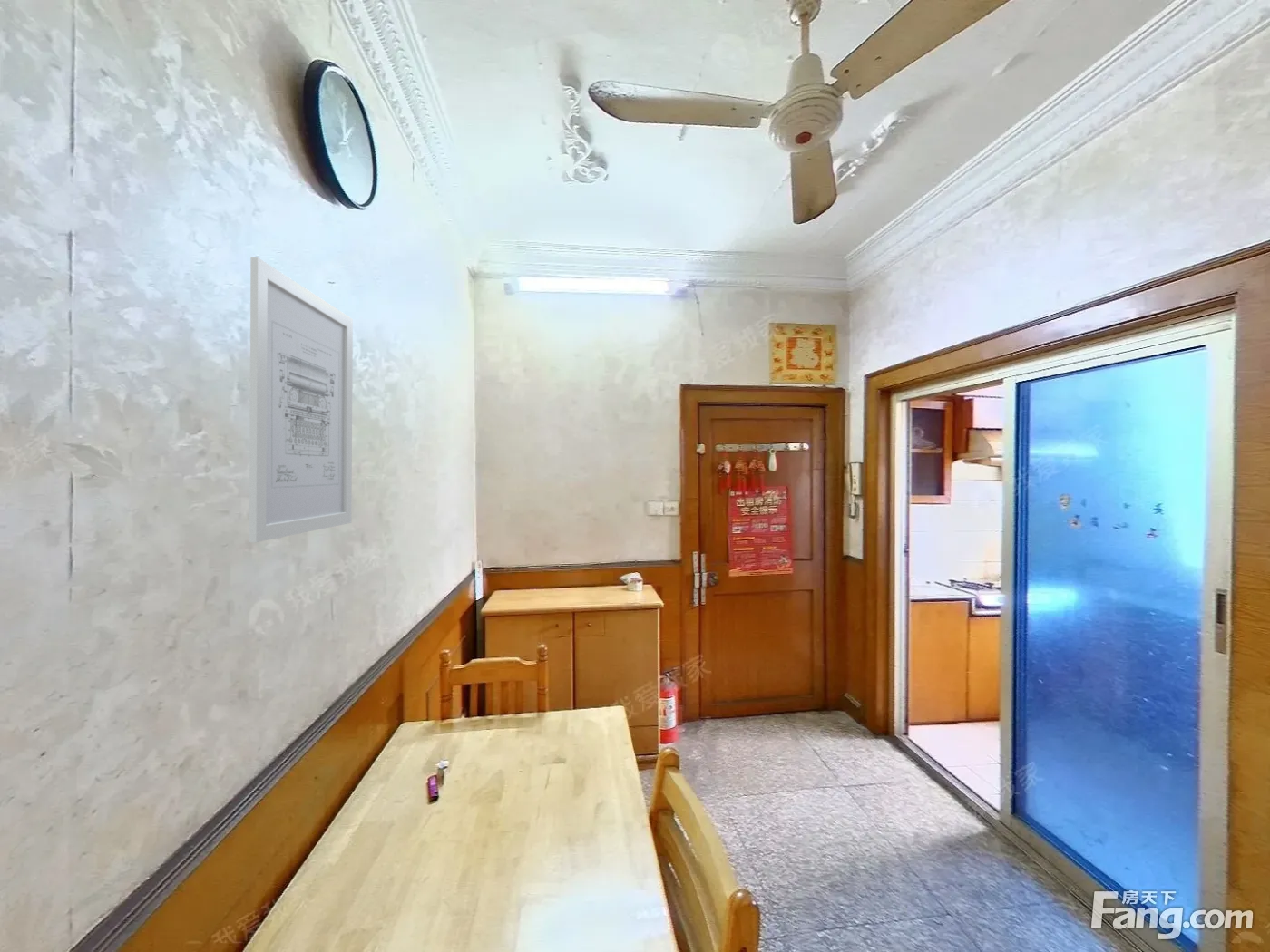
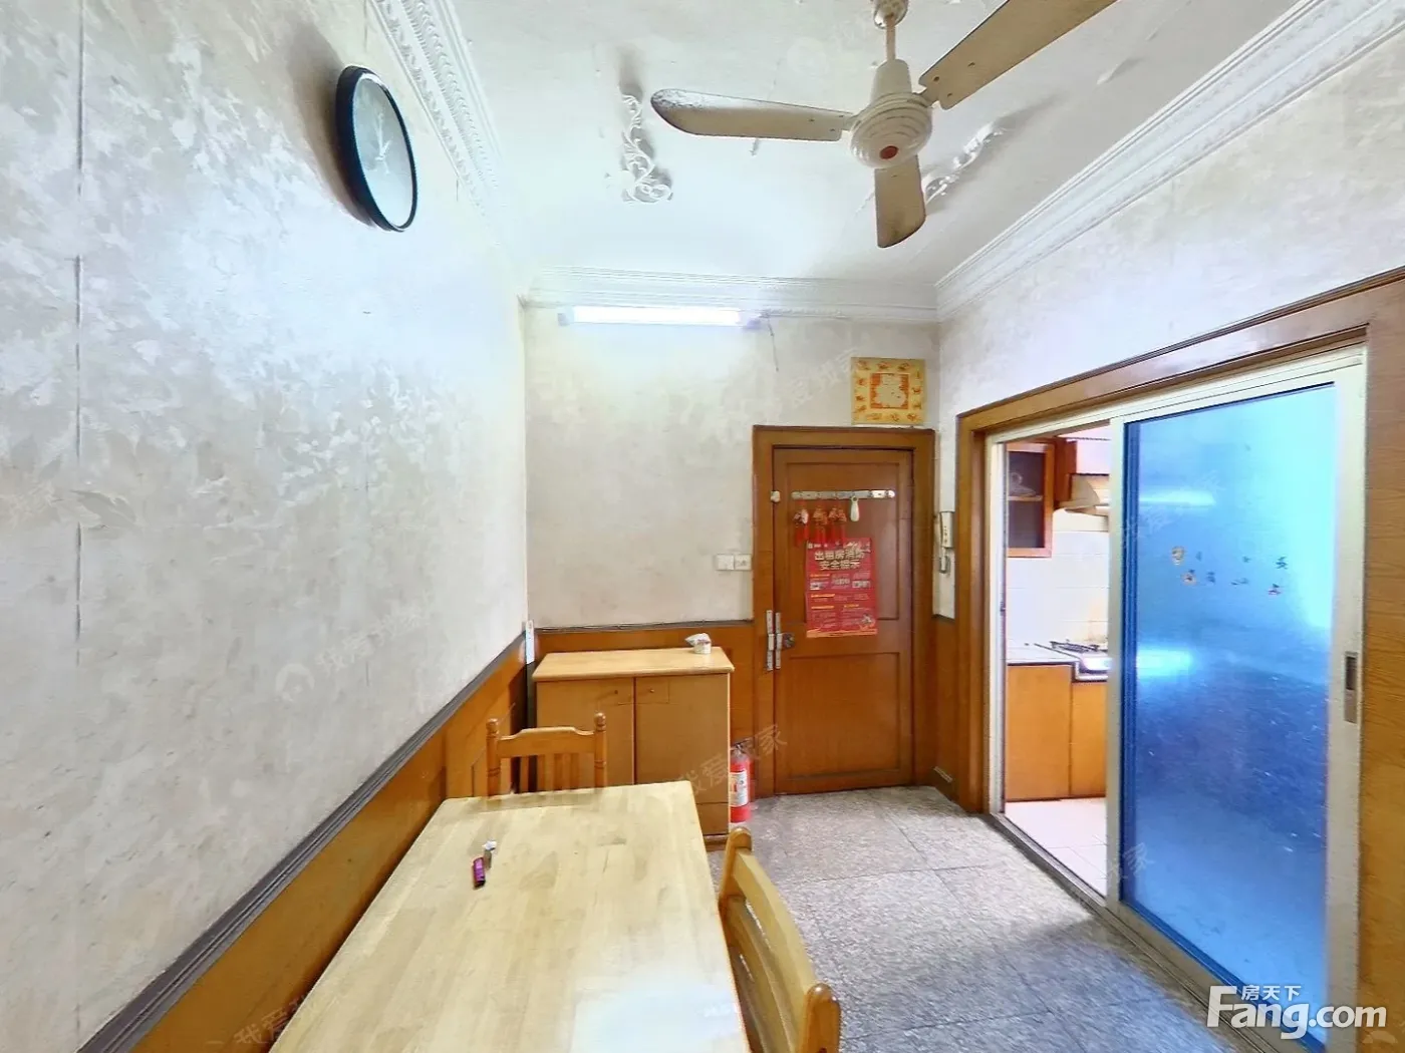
- wall art (309, 412)
